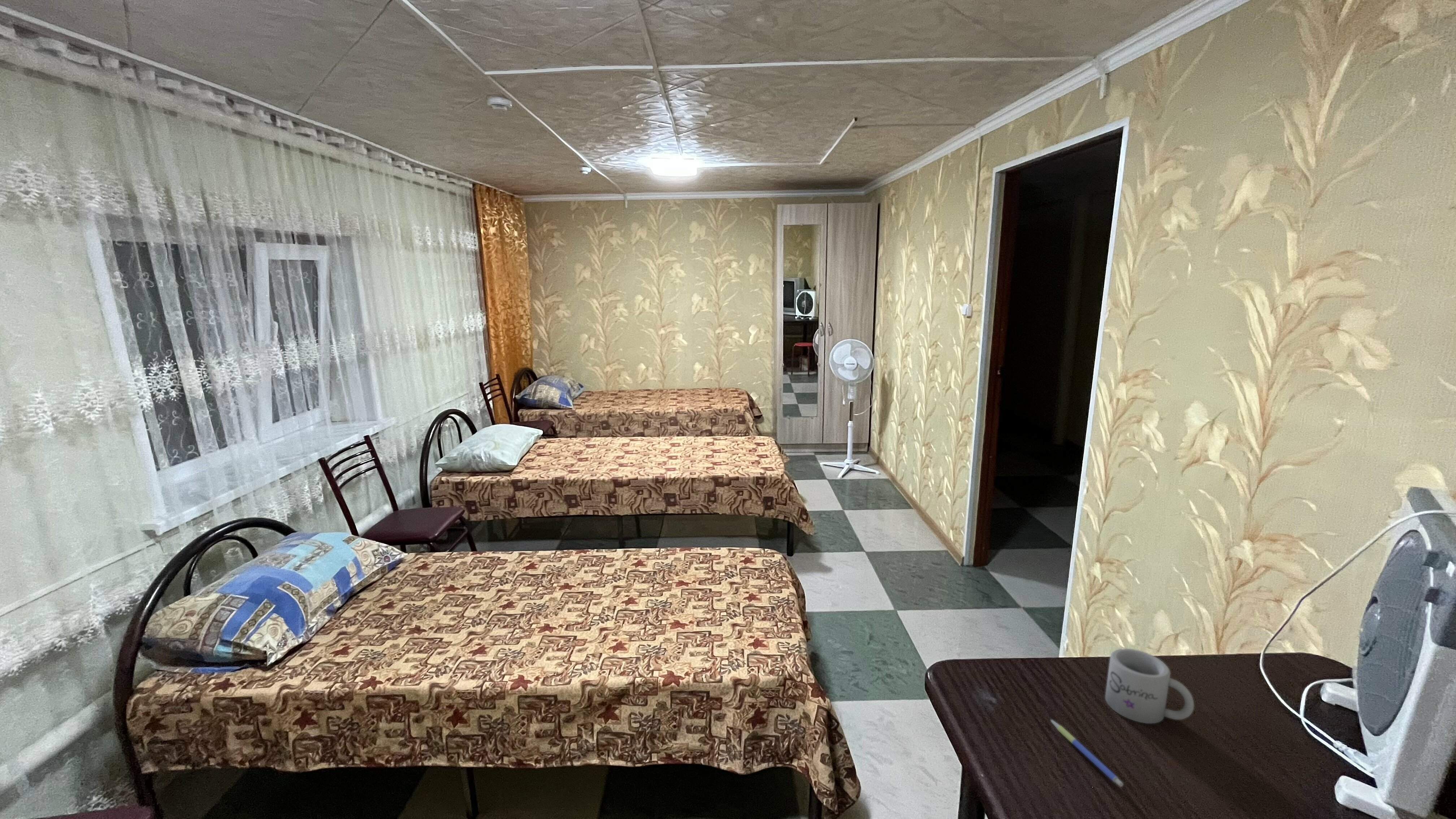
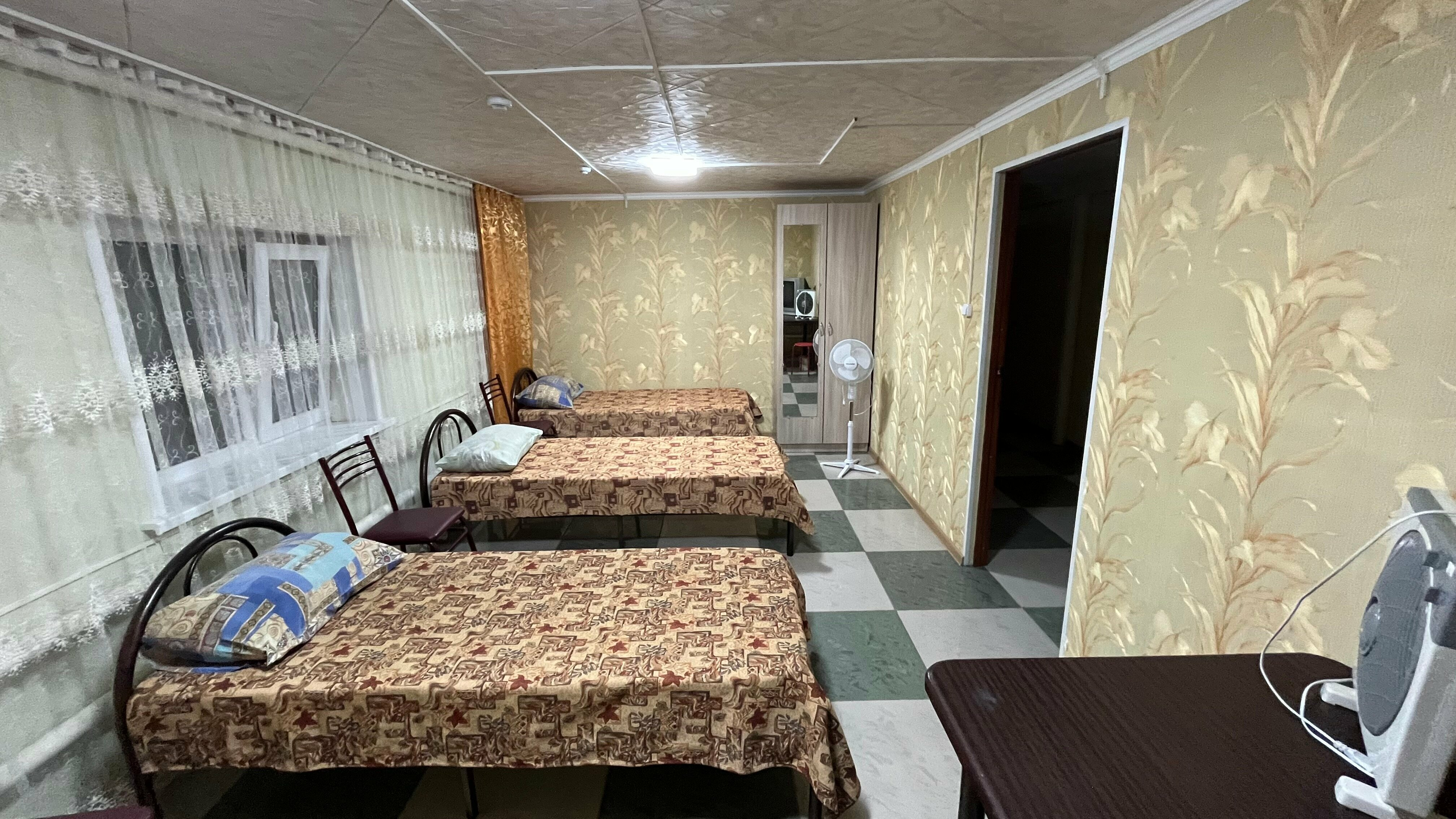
- pen (1083, 750)
- mug (1149, 689)
